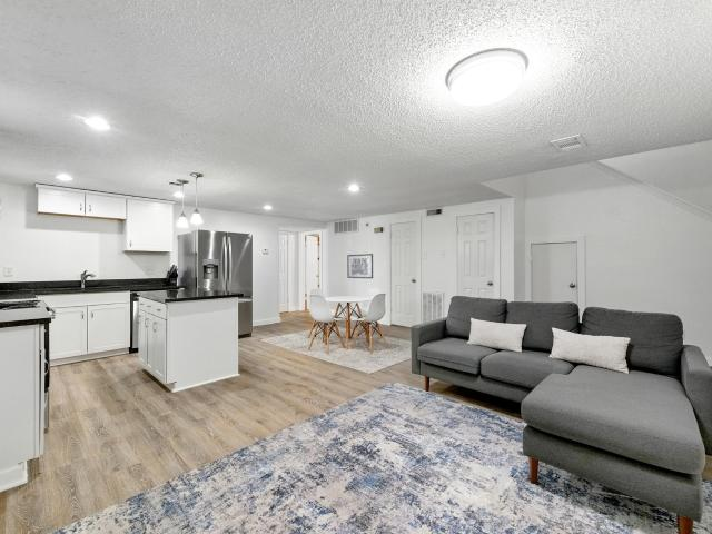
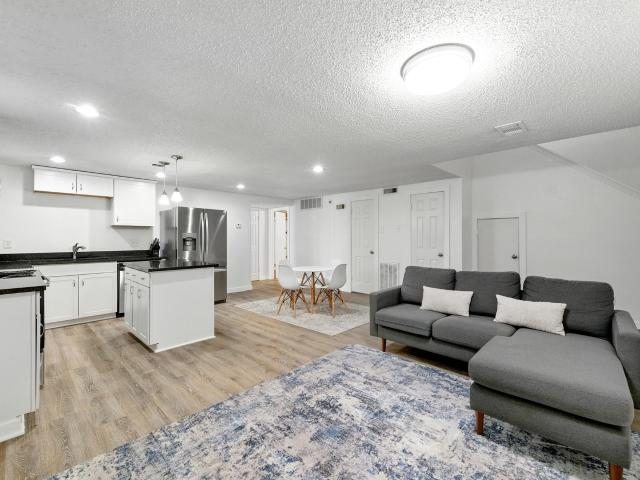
- mirror (359, 266)
